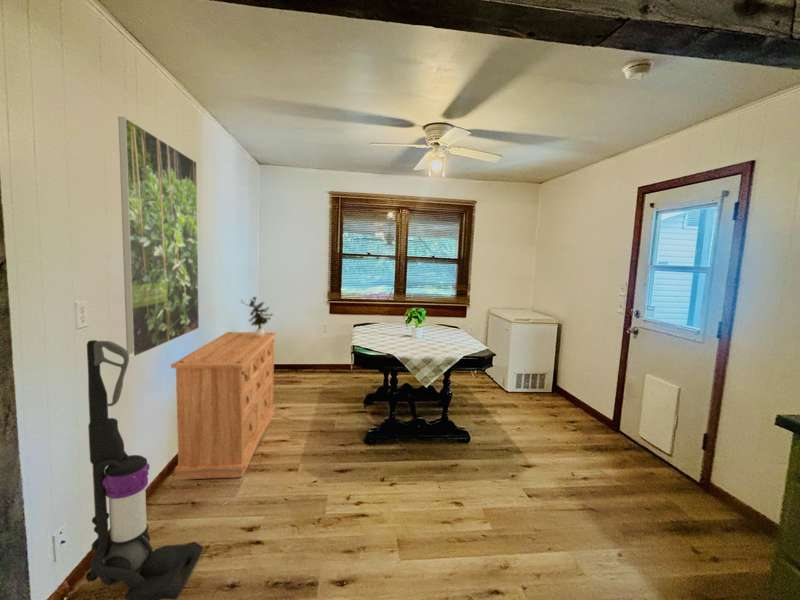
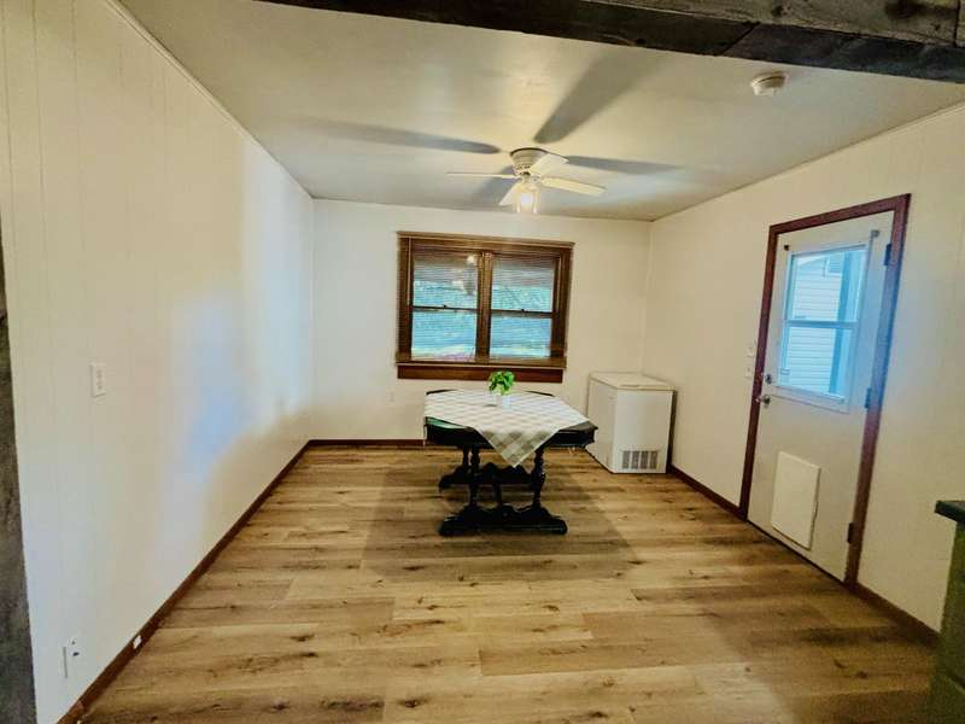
- potted plant (256, 315)
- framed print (167, 244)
- vacuum cleaner (136, 463)
- dresser (234, 393)
